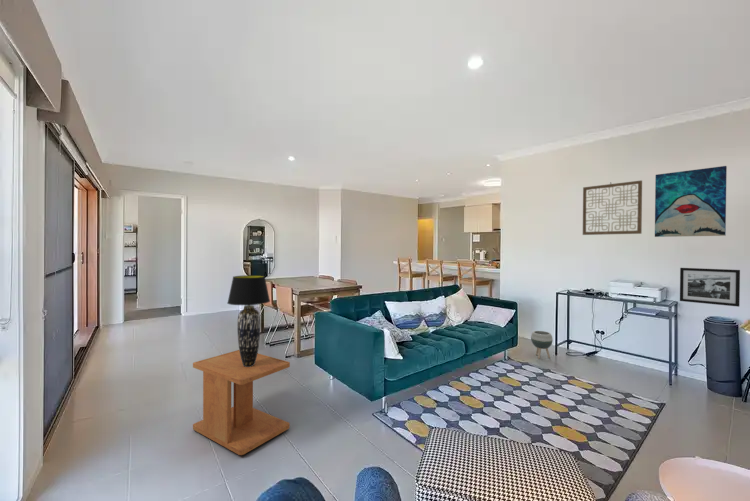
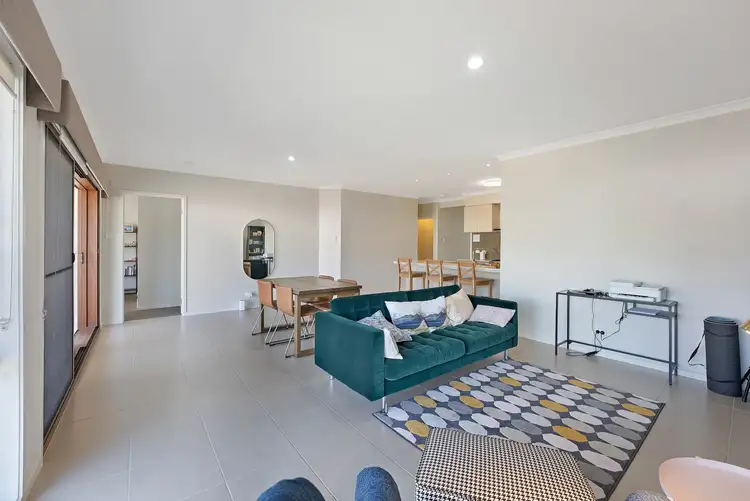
- side table (241, 396)
- planter (541, 344)
- picture frame (708, 286)
- wall art (688, 203)
- wall art (610, 207)
- table lamp (249, 320)
